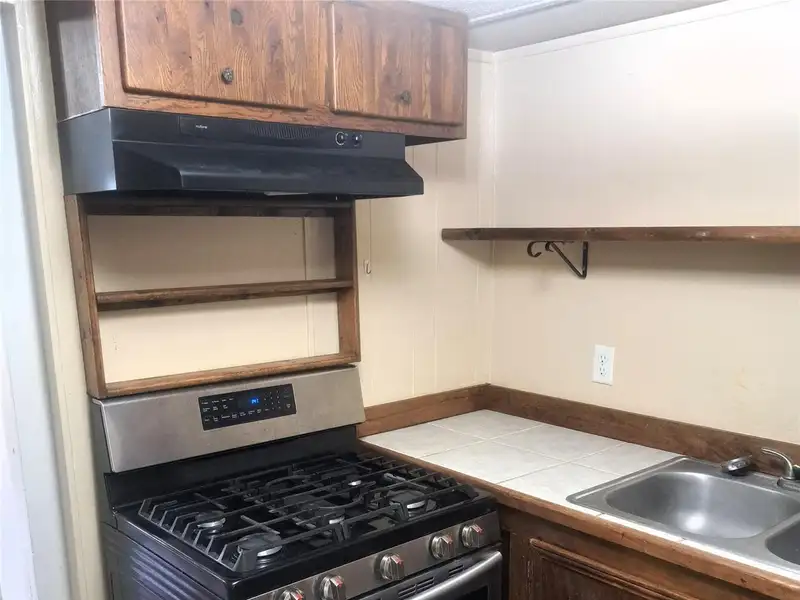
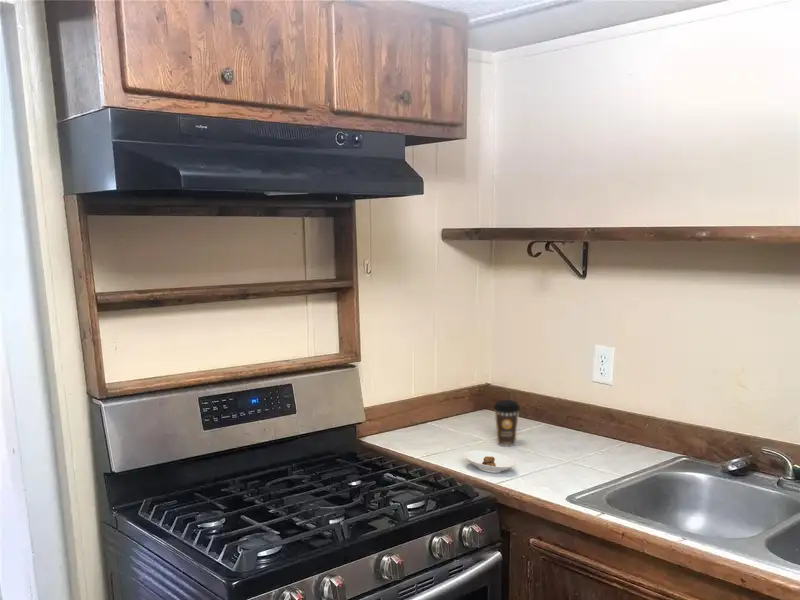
+ saucer (489, 462)
+ coffee cup (506, 423)
